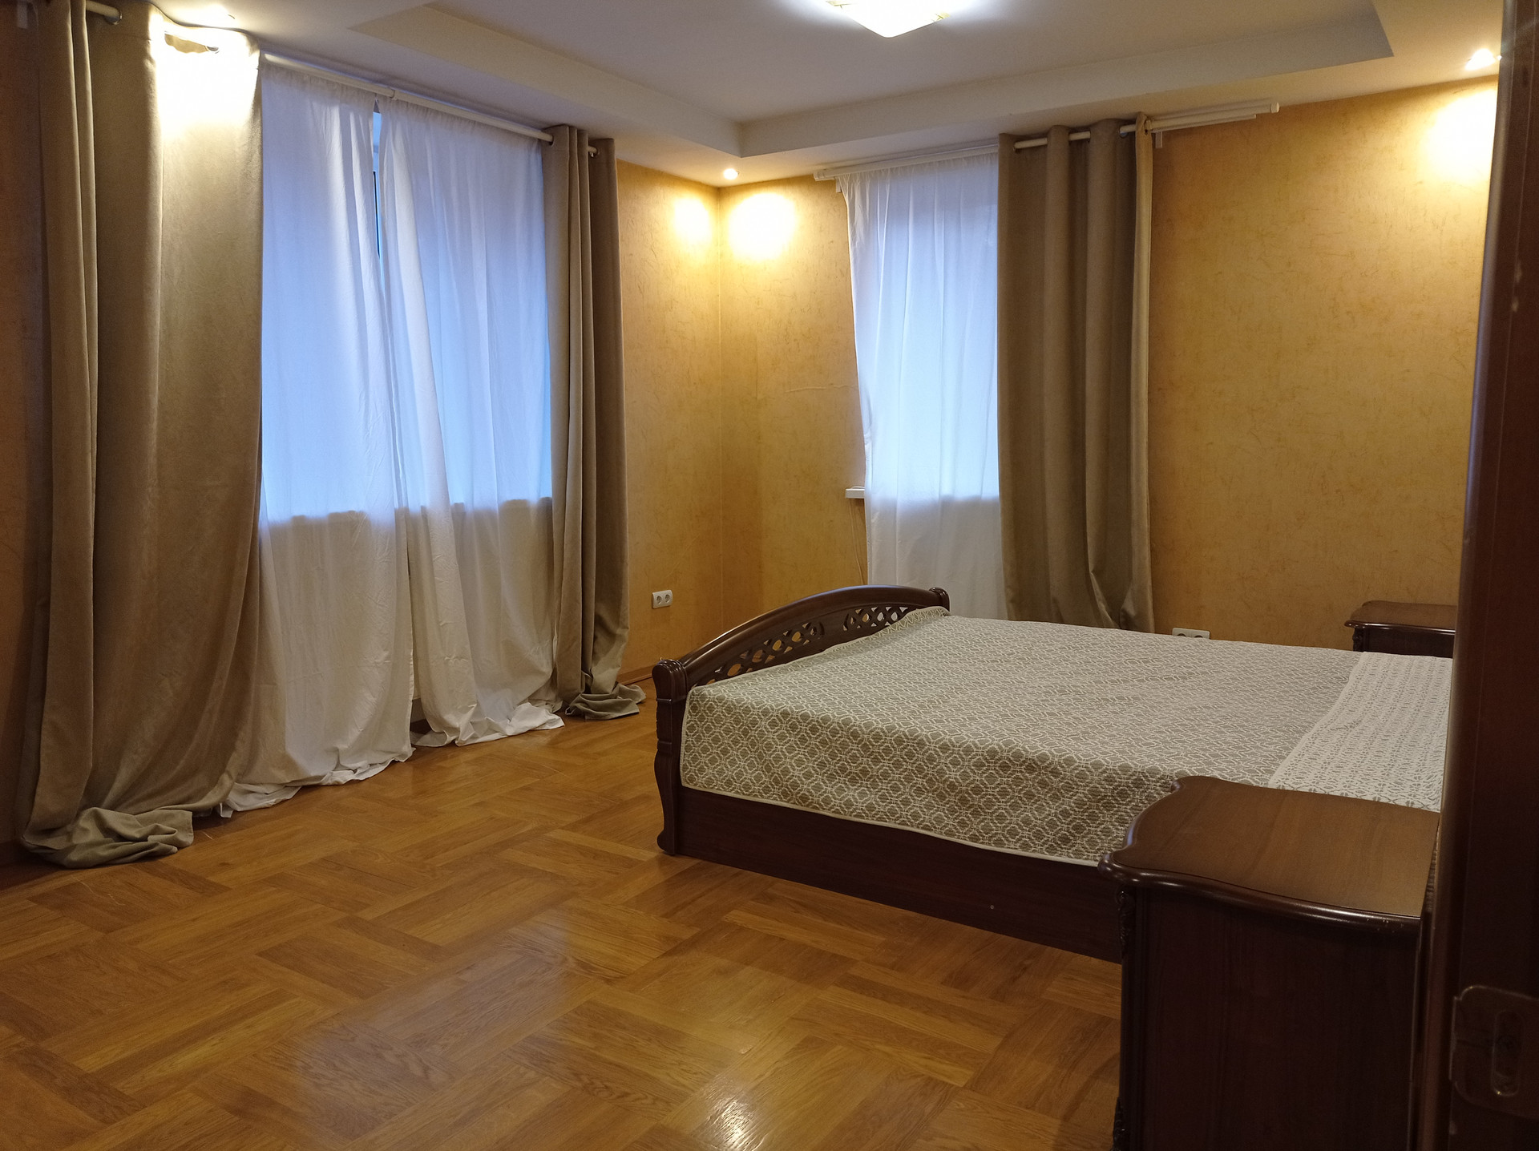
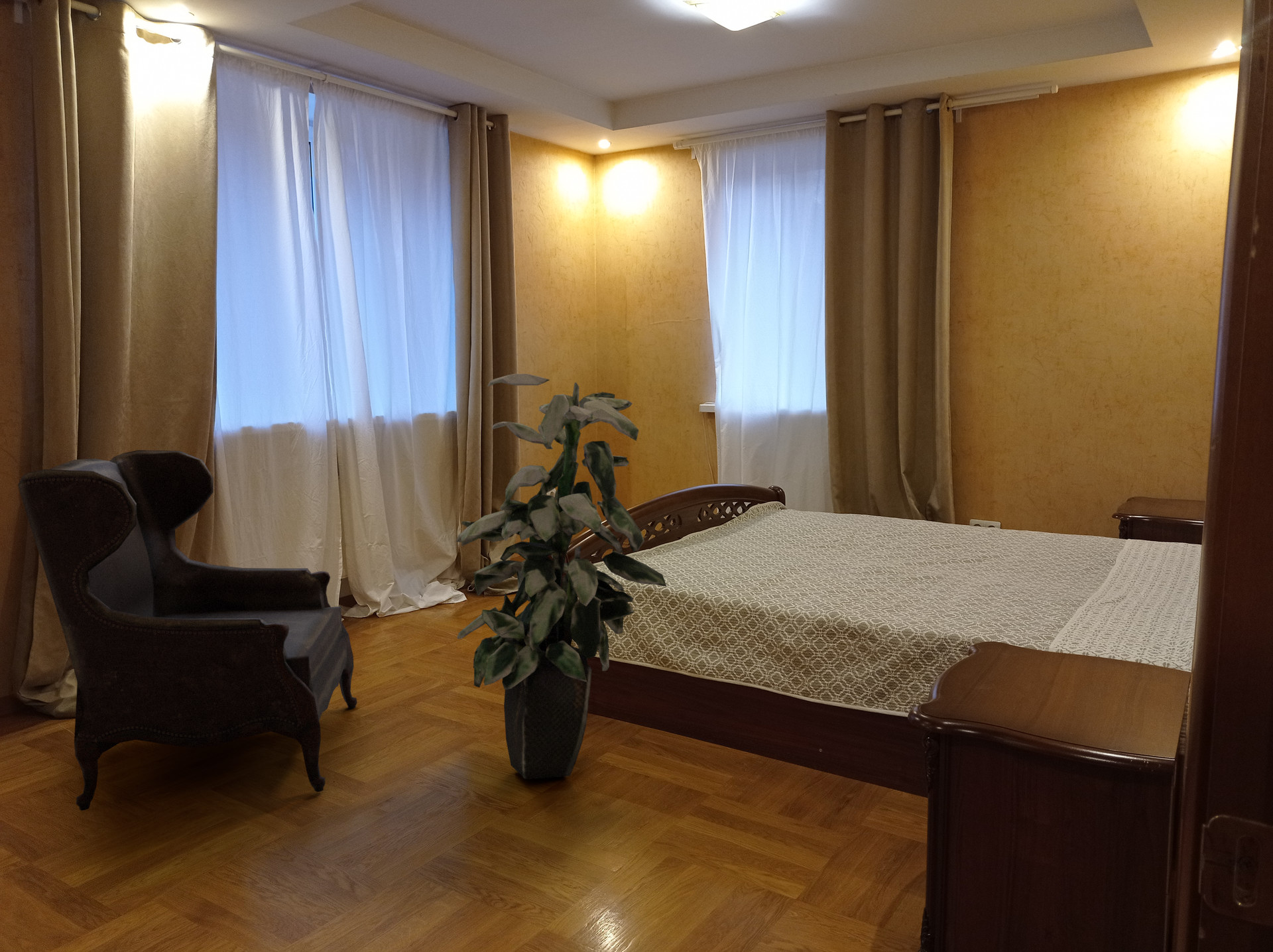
+ indoor plant (548, 573)
+ armchair (209, 607)
